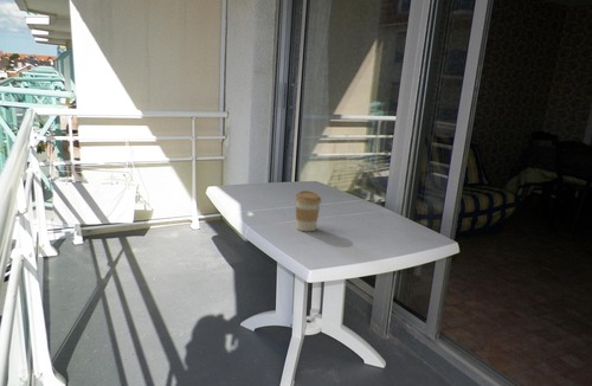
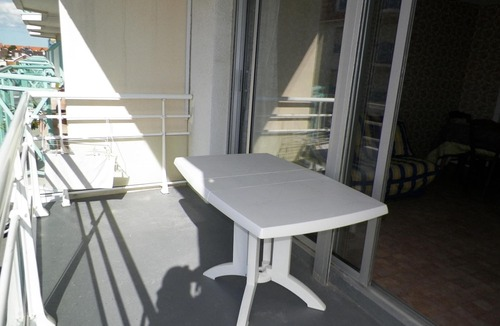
- coffee cup (307, 210)
